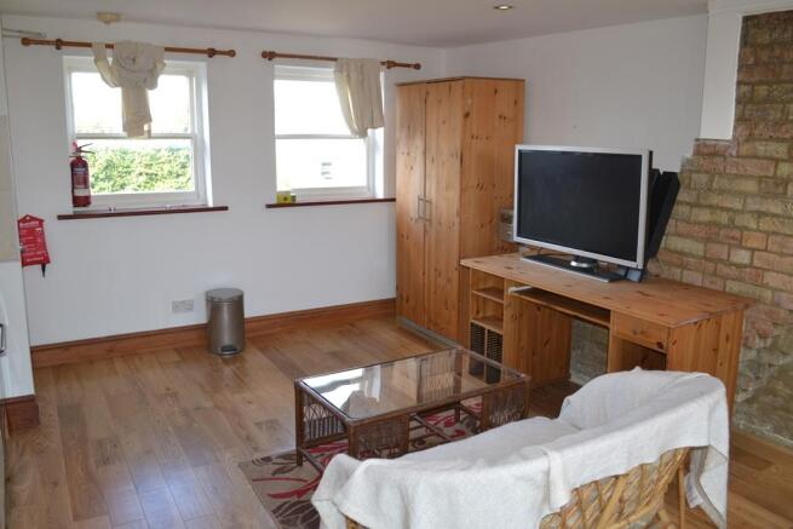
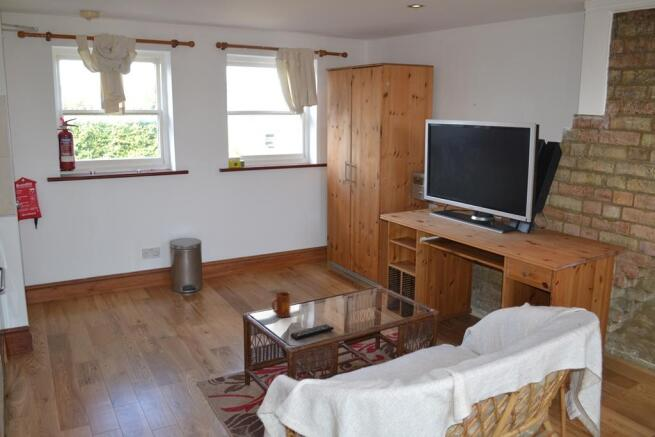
+ mug (280, 305)
+ remote control (312, 332)
